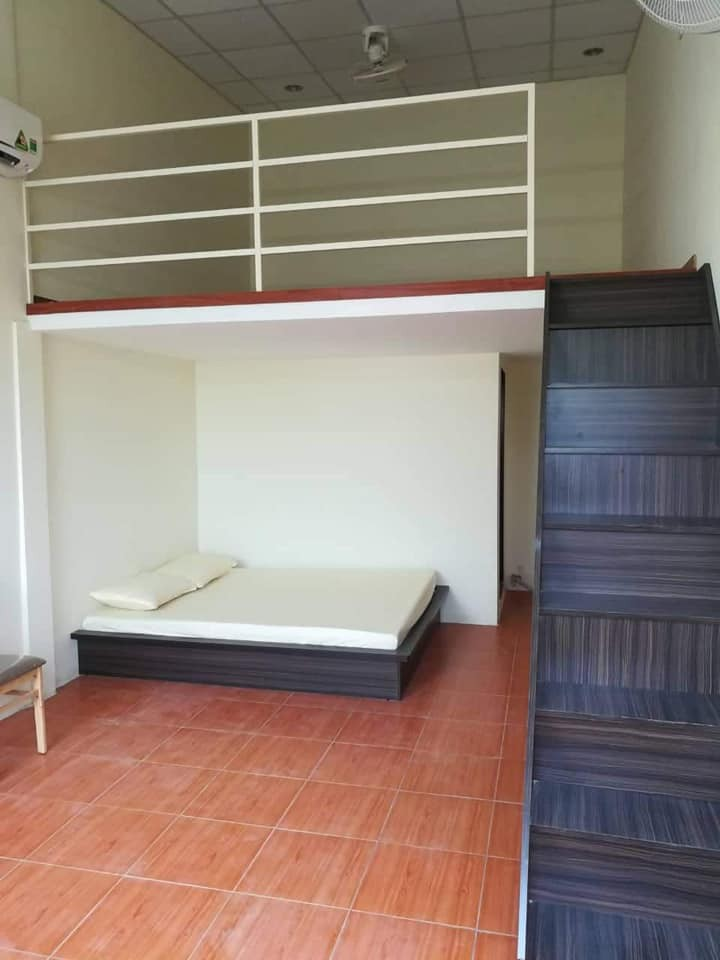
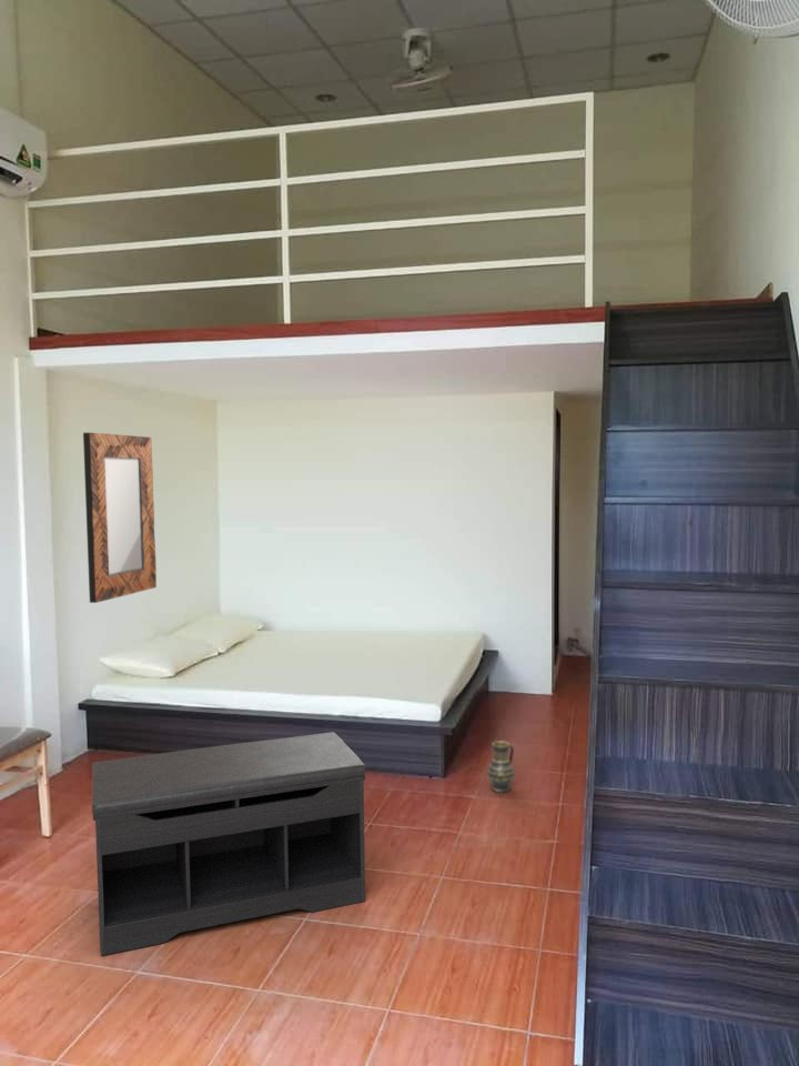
+ bench (229, 831)
+ vase (500, 765)
+ home mirror (122, 515)
